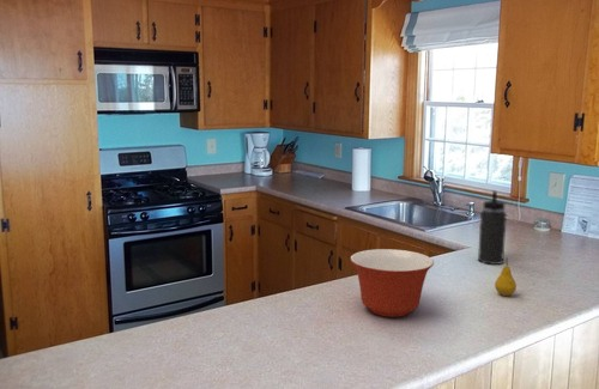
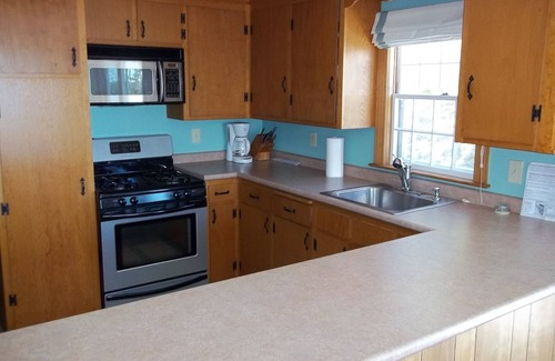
- fruit (506, 276)
- mixing bowl (391, 284)
- thermos bottle (492, 226)
